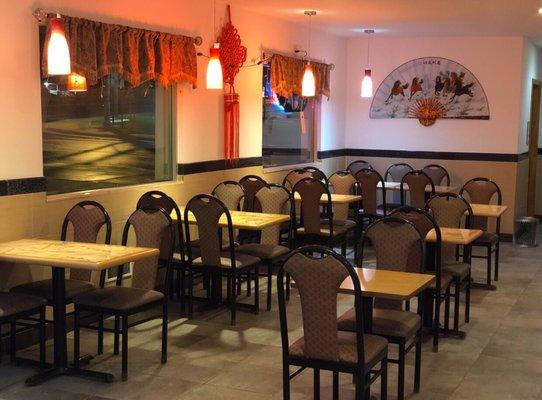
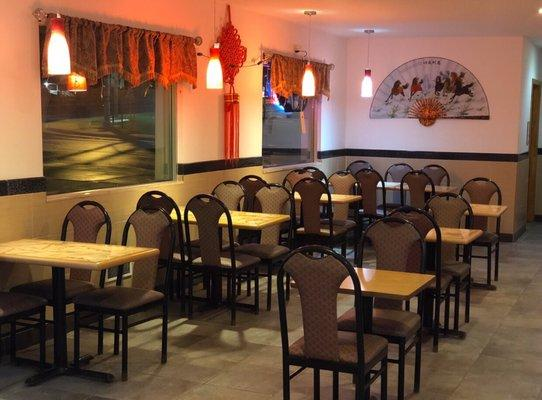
- waste bin (525, 232)
